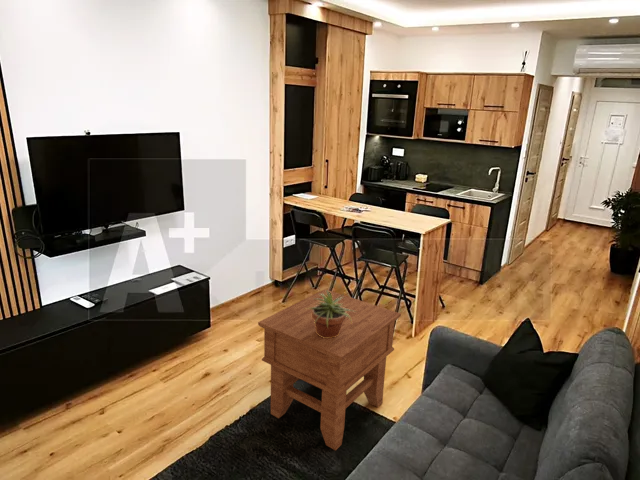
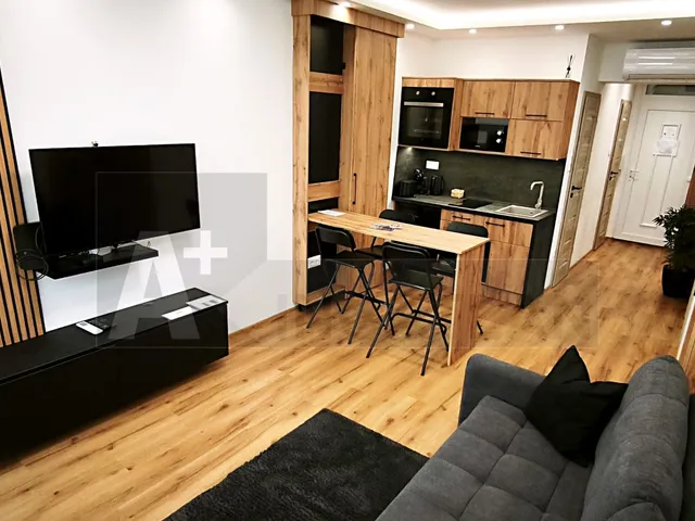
- potted plant (328, 313)
- side table (329, 364)
